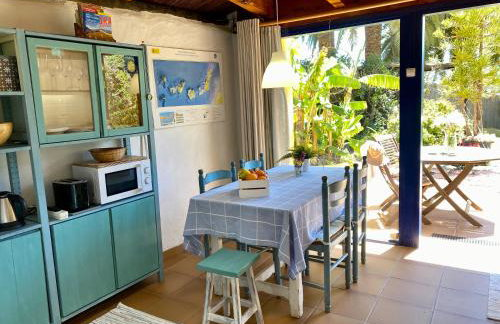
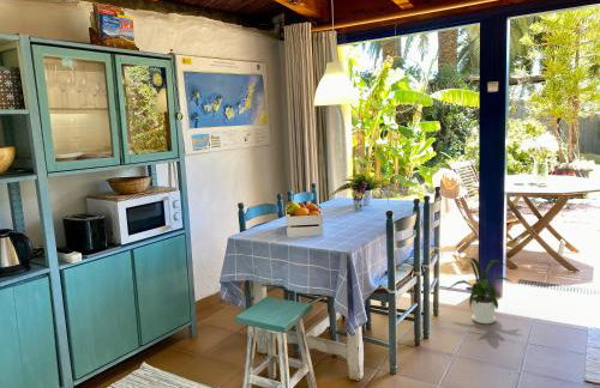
+ house plant (482, 287)
